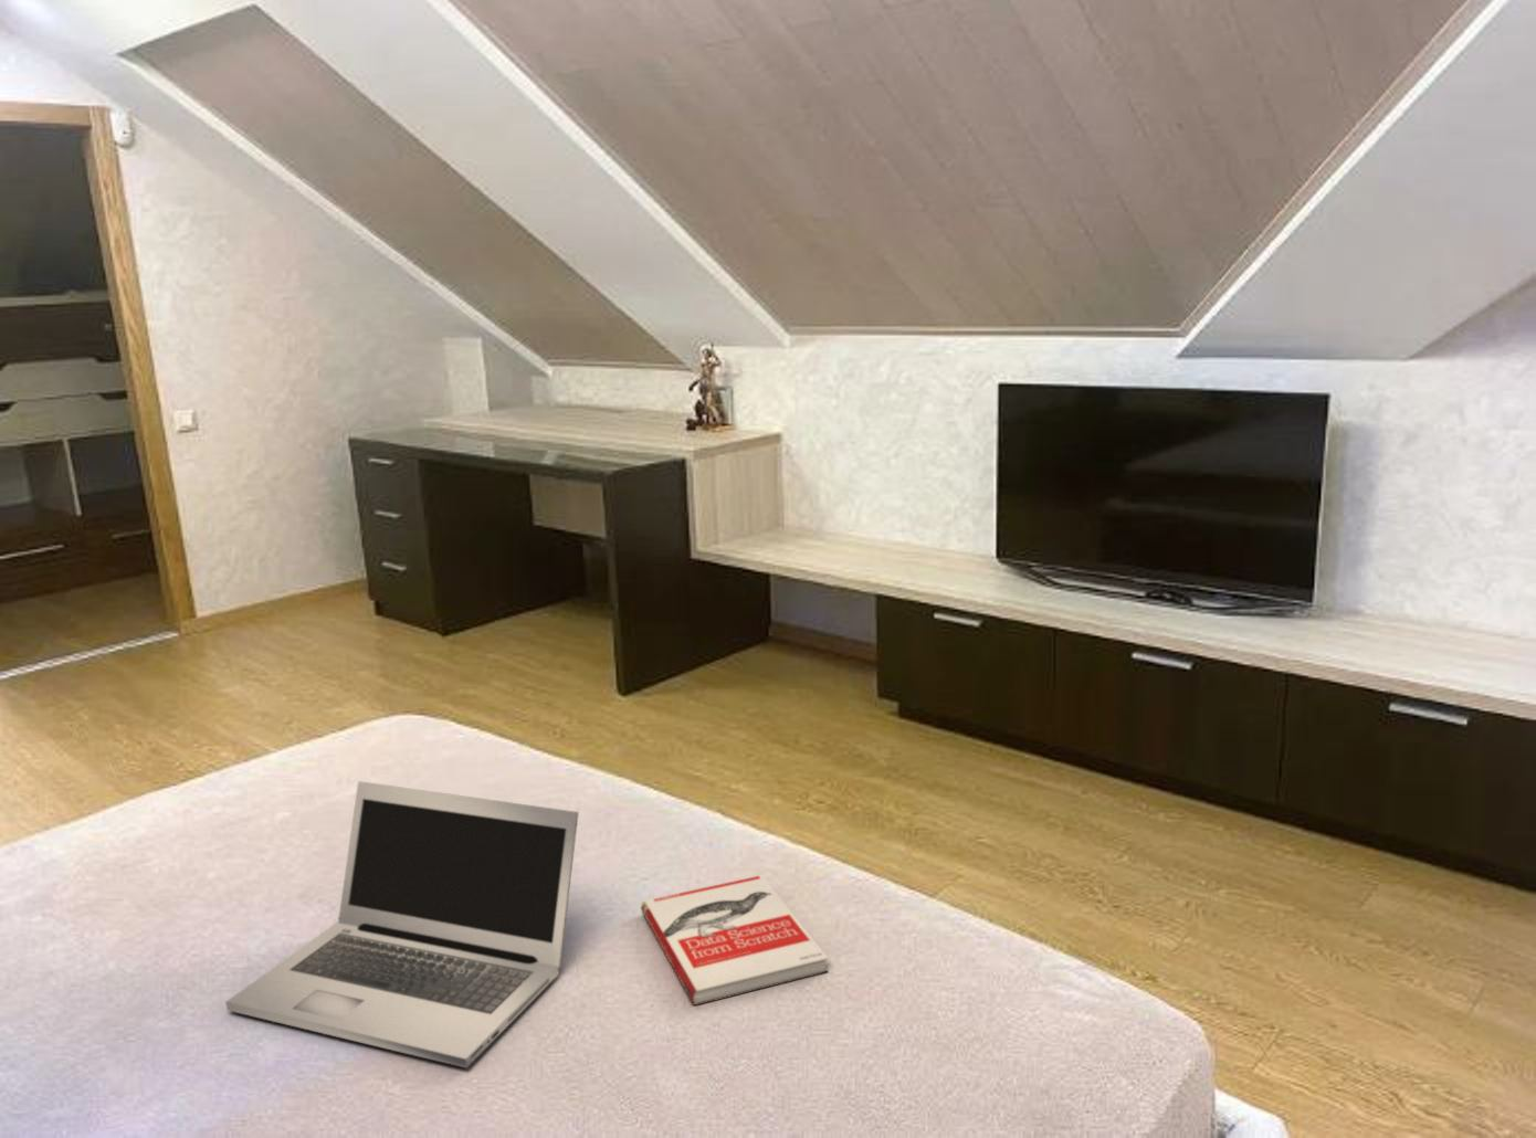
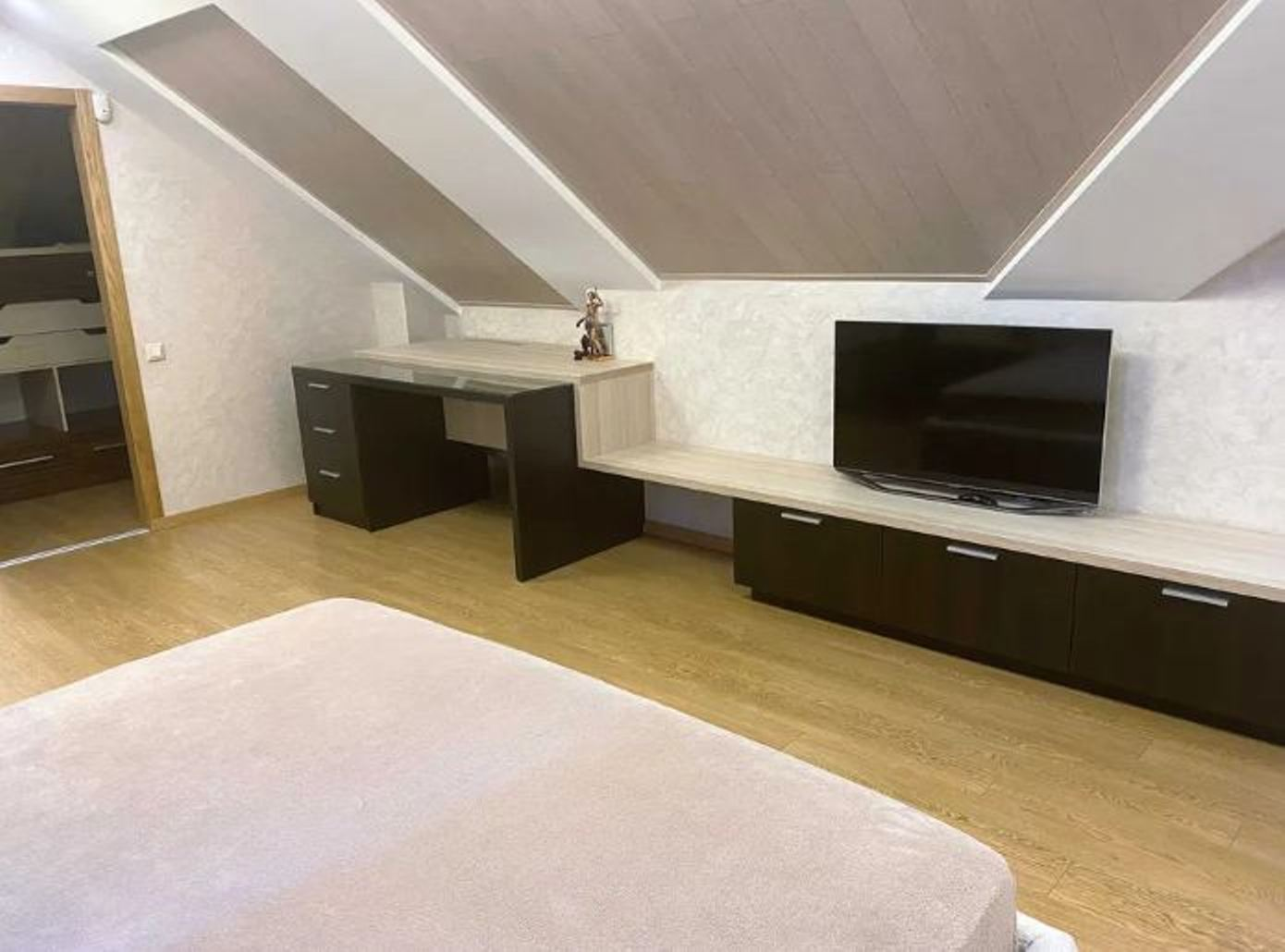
- laptop (406, 910)
- book (729, 935)
